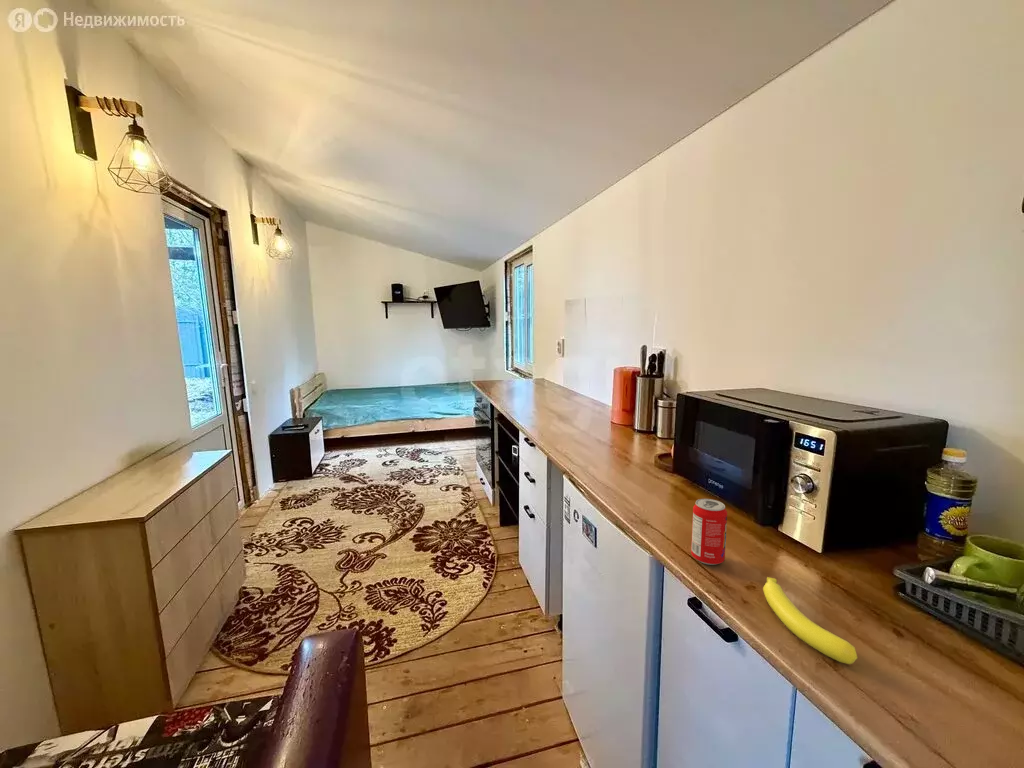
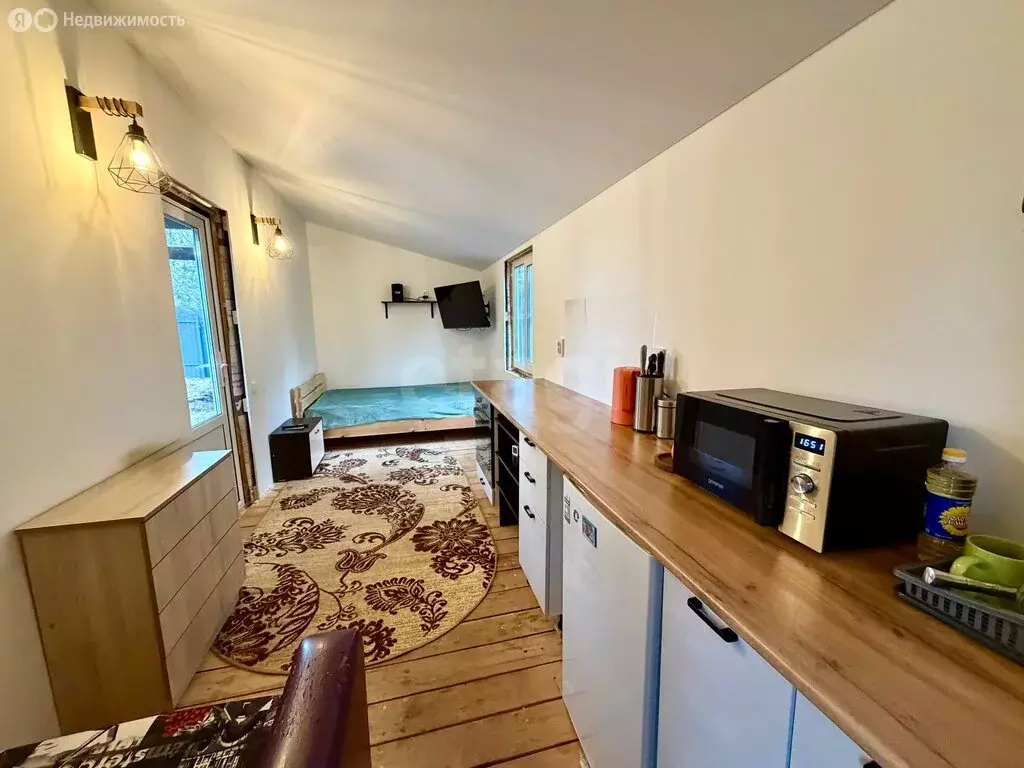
- beverage can (708, 531)
- banana (798, 614)
